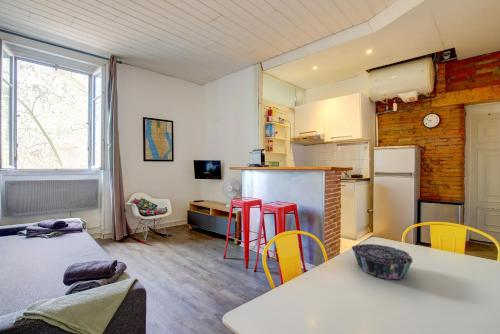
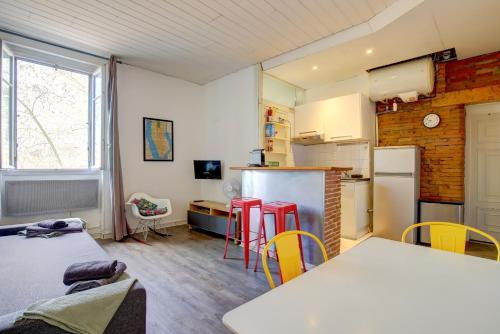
- decorative bowl (381, 261)
